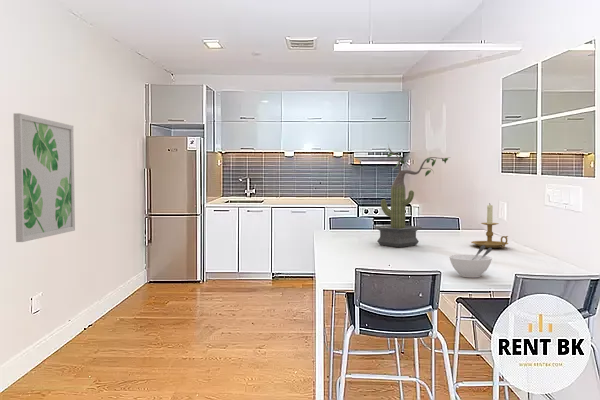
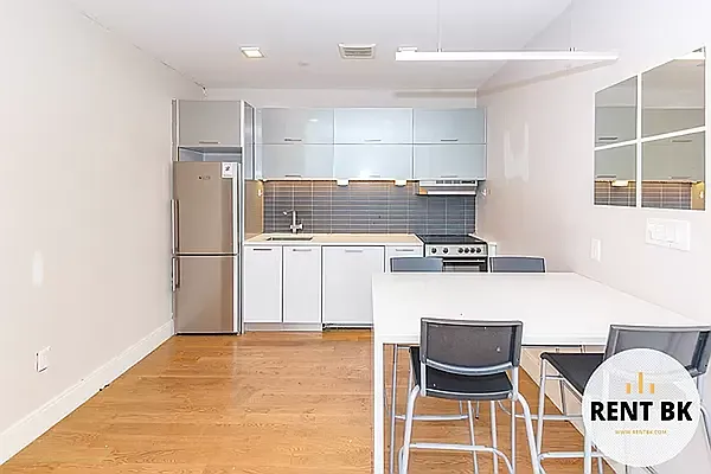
- potted plant (410, 193)
- wall art (47, 178)
- bowl (473, 261)
- candle holder (489, 225)
